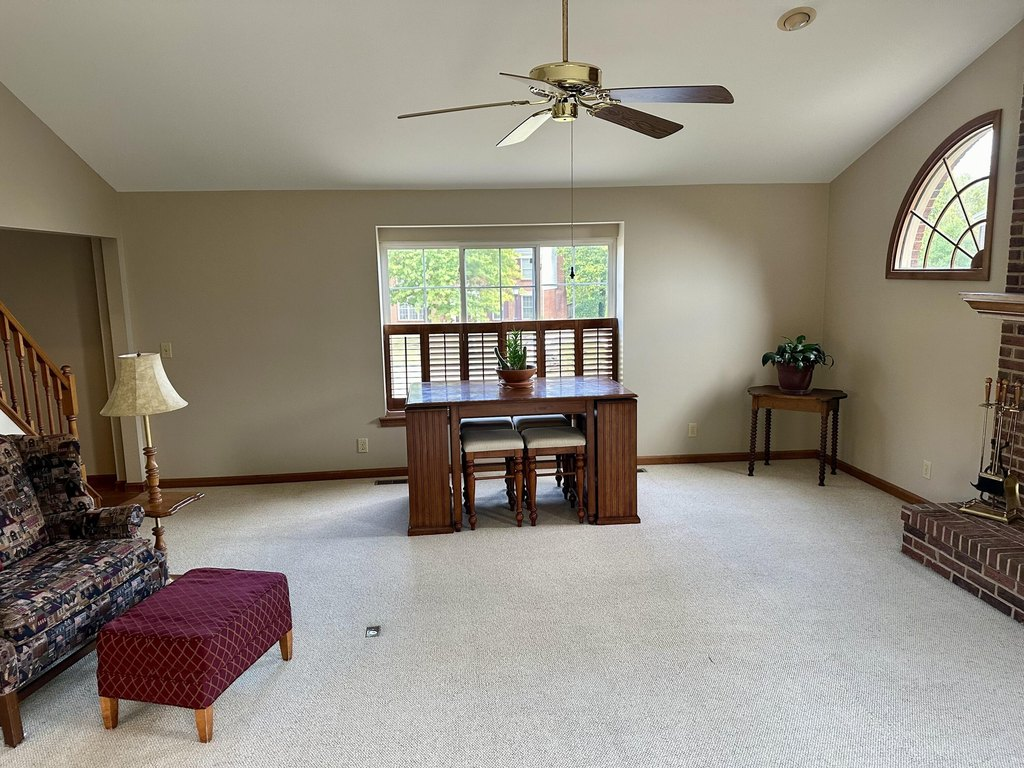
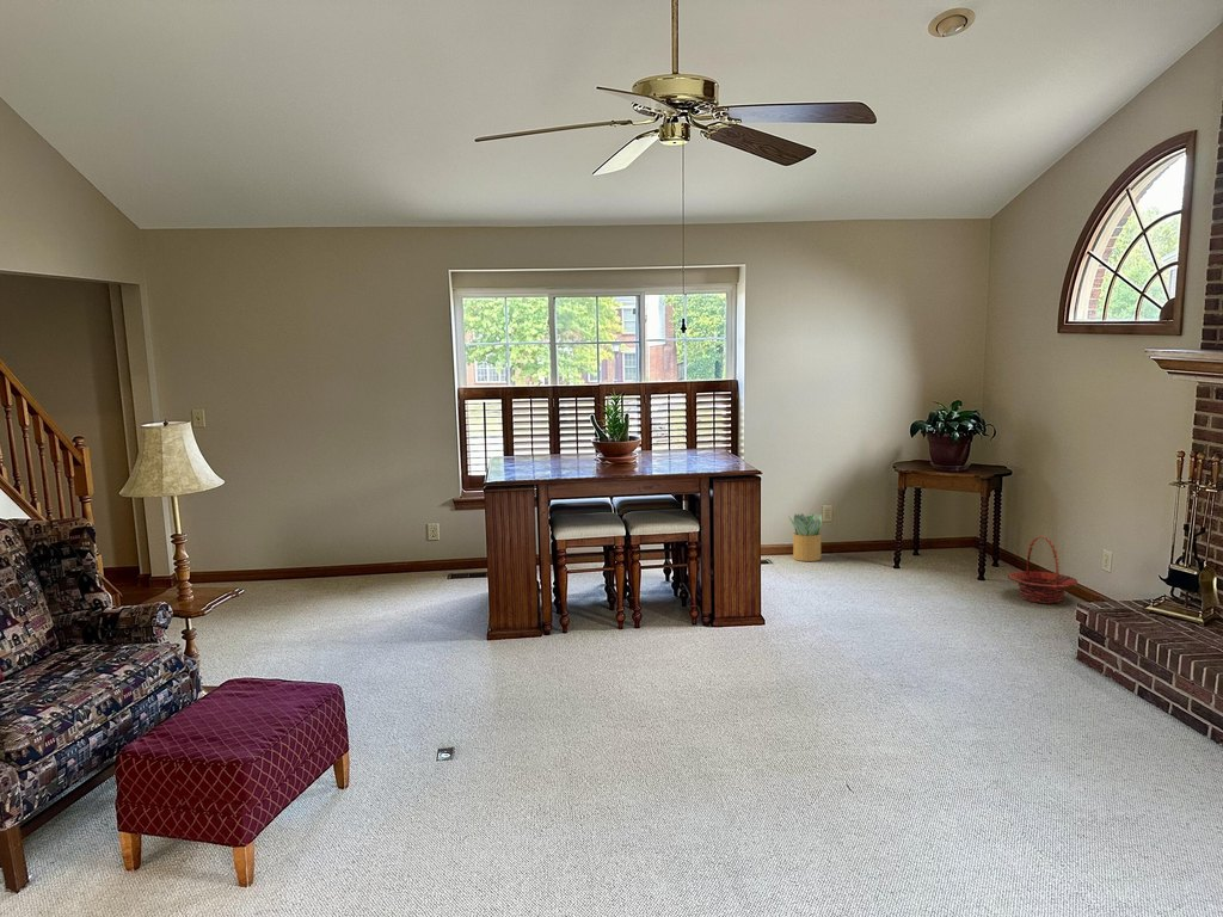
+ potted plant (805, 536)
+ basket (1041, 572)
